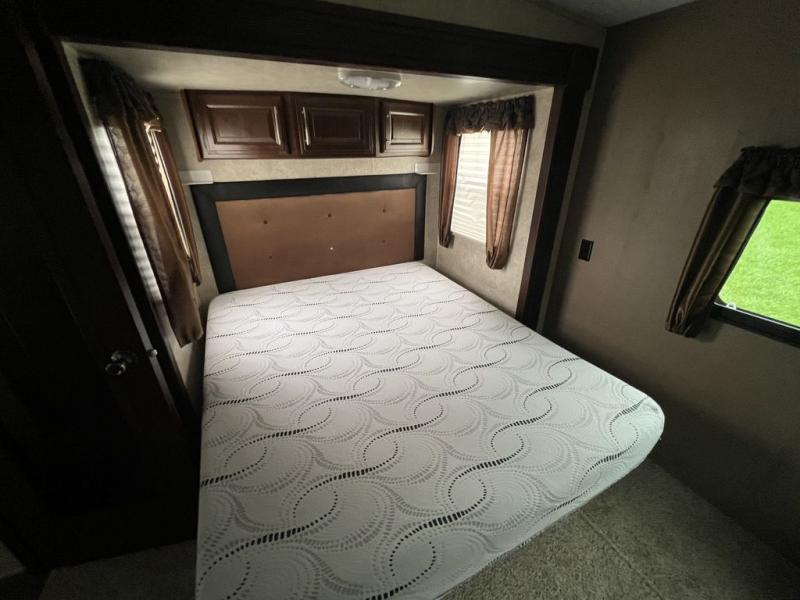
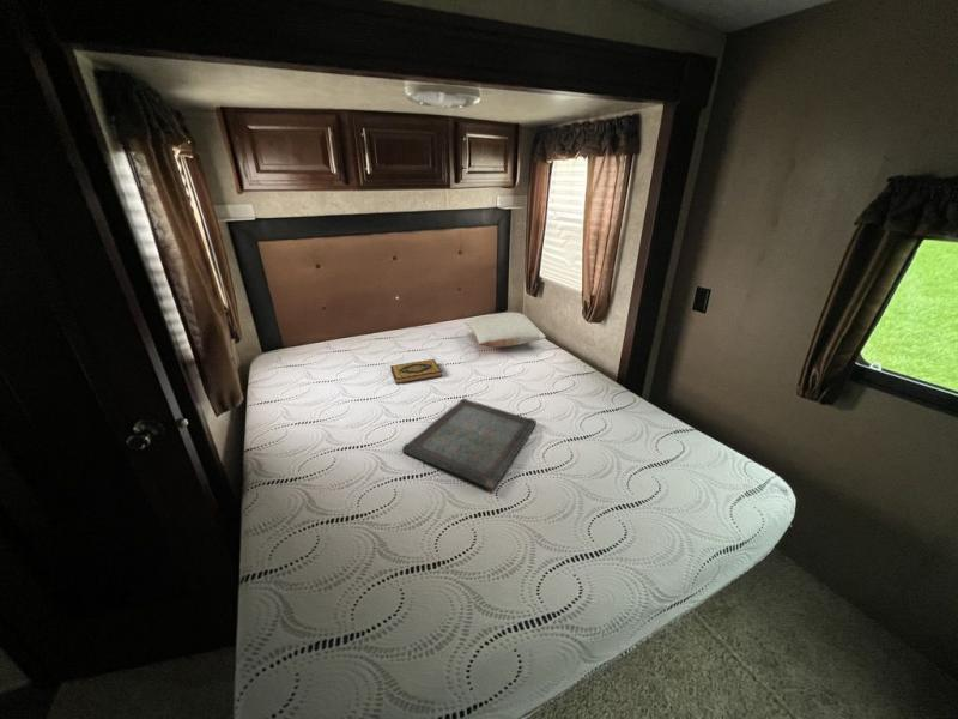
+ hardback book (416, 370)
+ pillow (502, 328)
+ serving tray (474, 435)
